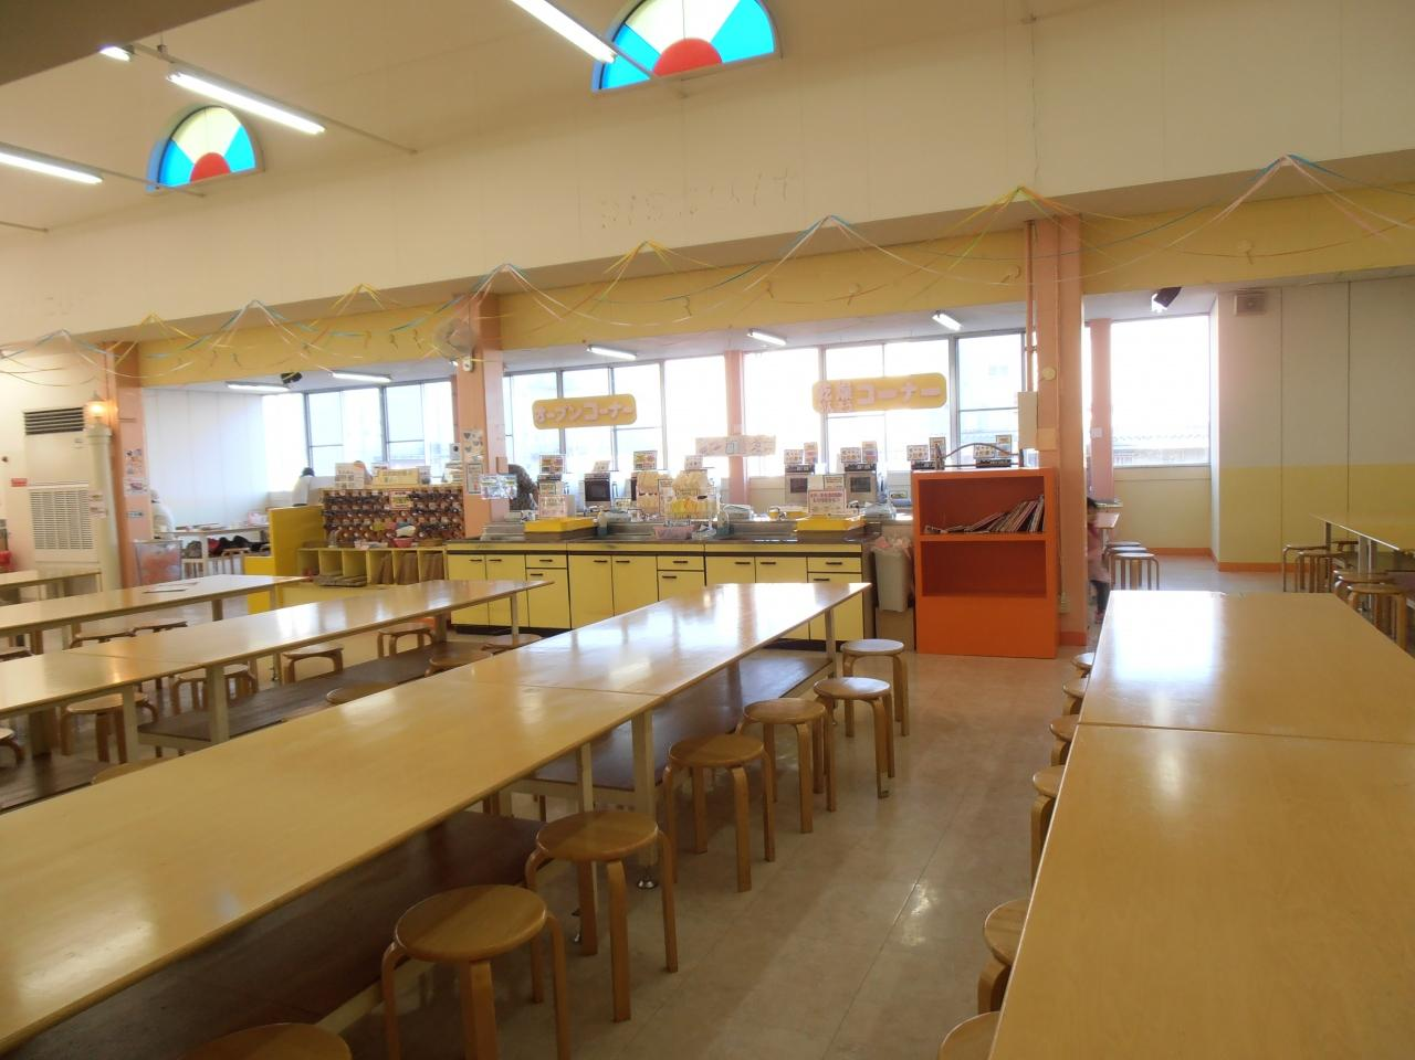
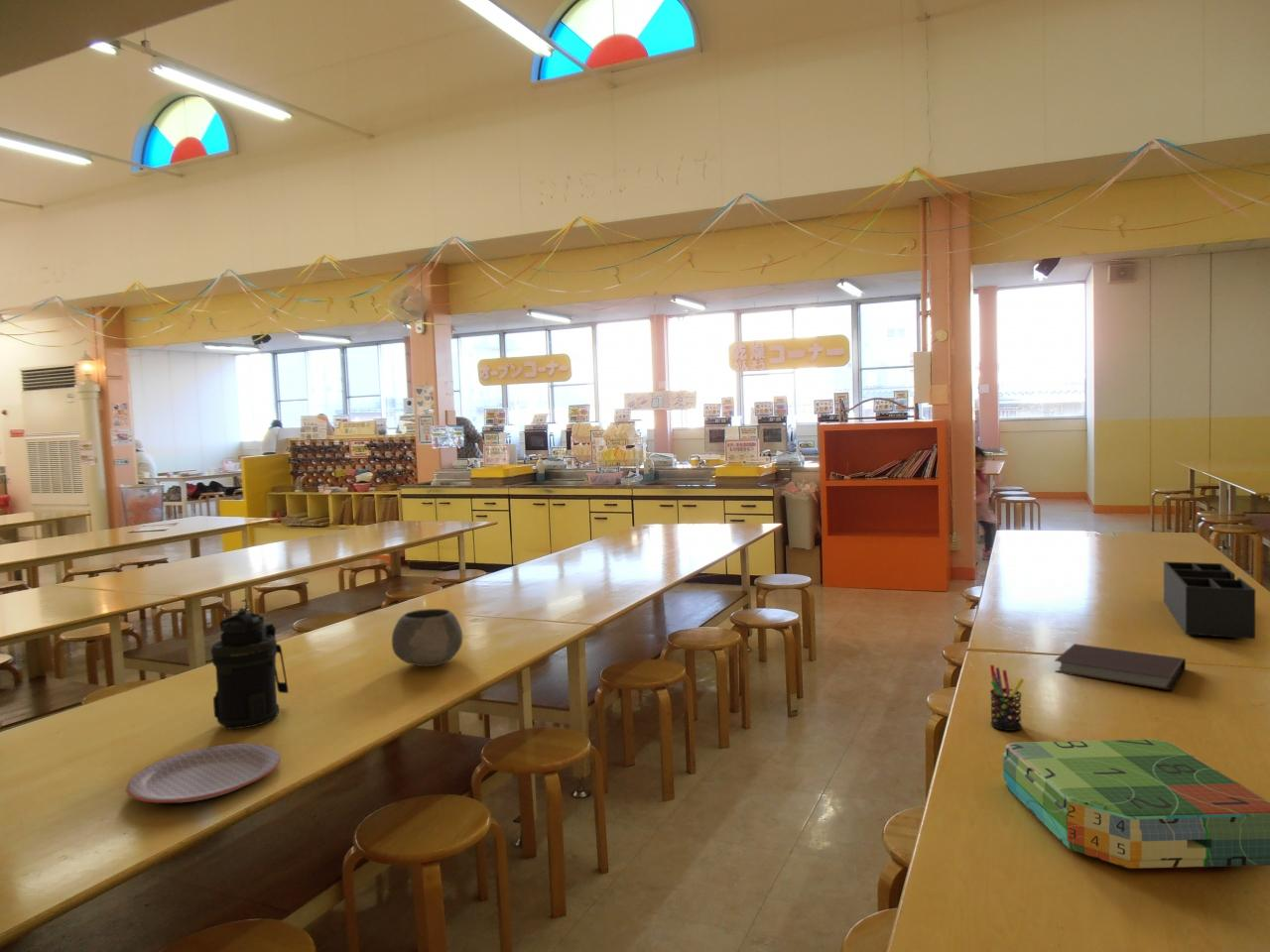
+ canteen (254, 661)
+ notebook (1119, 664)
+ desk organizer (1205, 596)
+ pen holder (1002, 697)
+ plate (206, 774)
+ board game (1130, 795)
+ bowl (428, 638)
